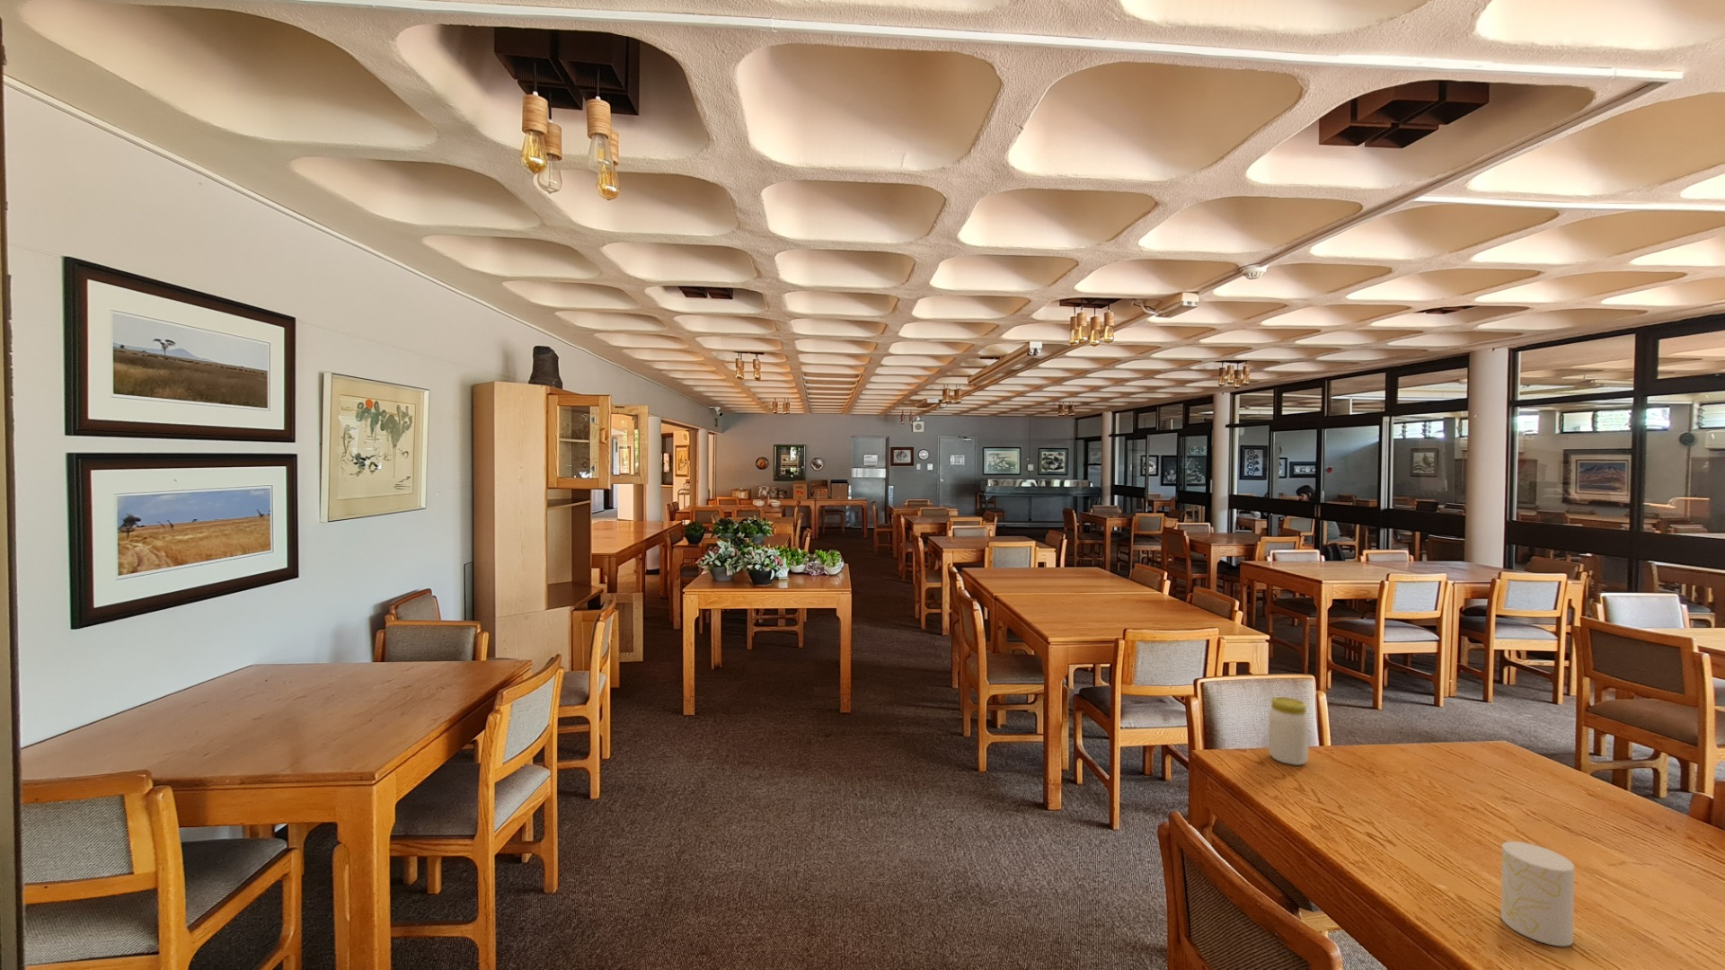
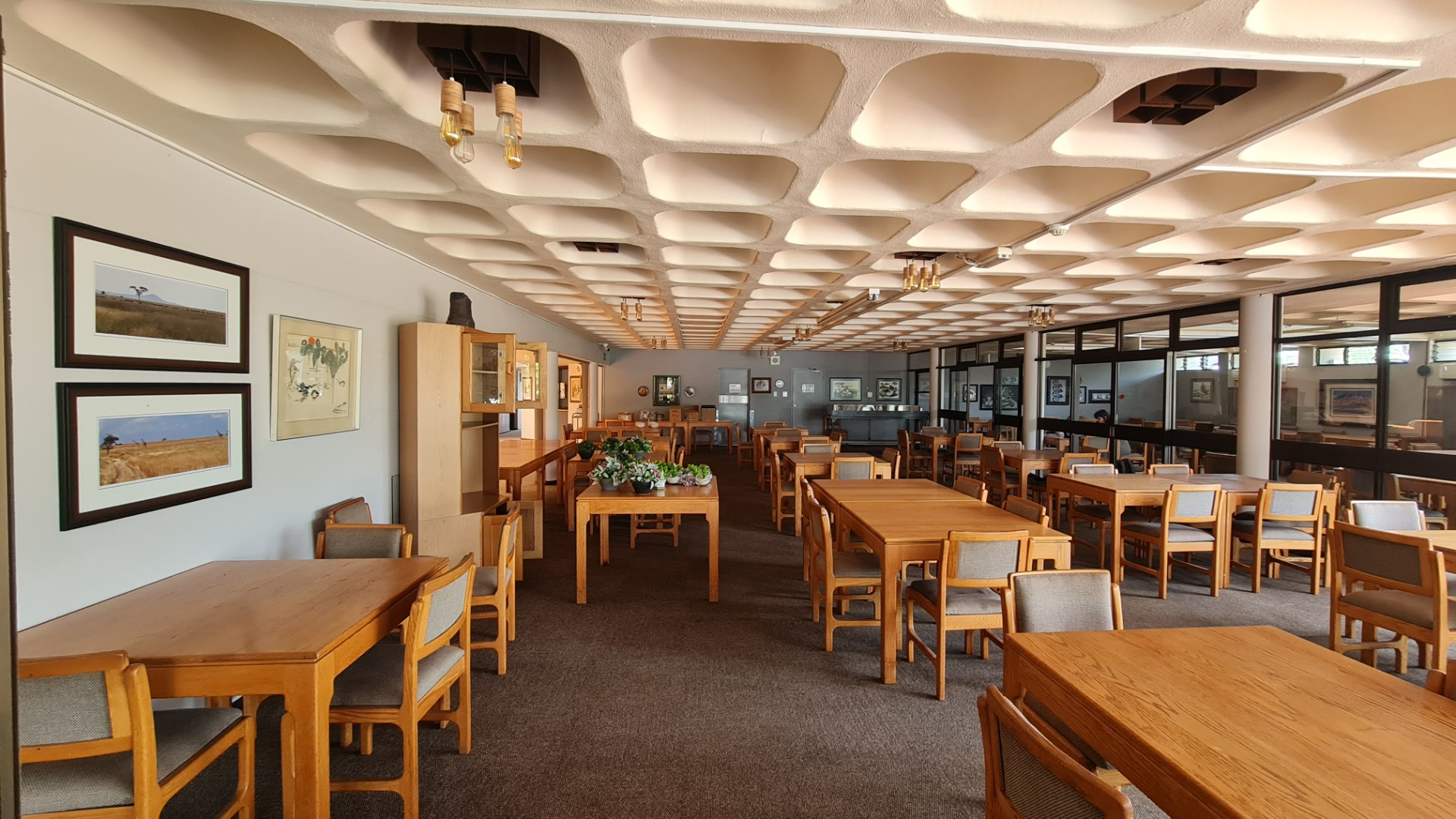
- jar (1288, 730)
- cup (1537, 891)
